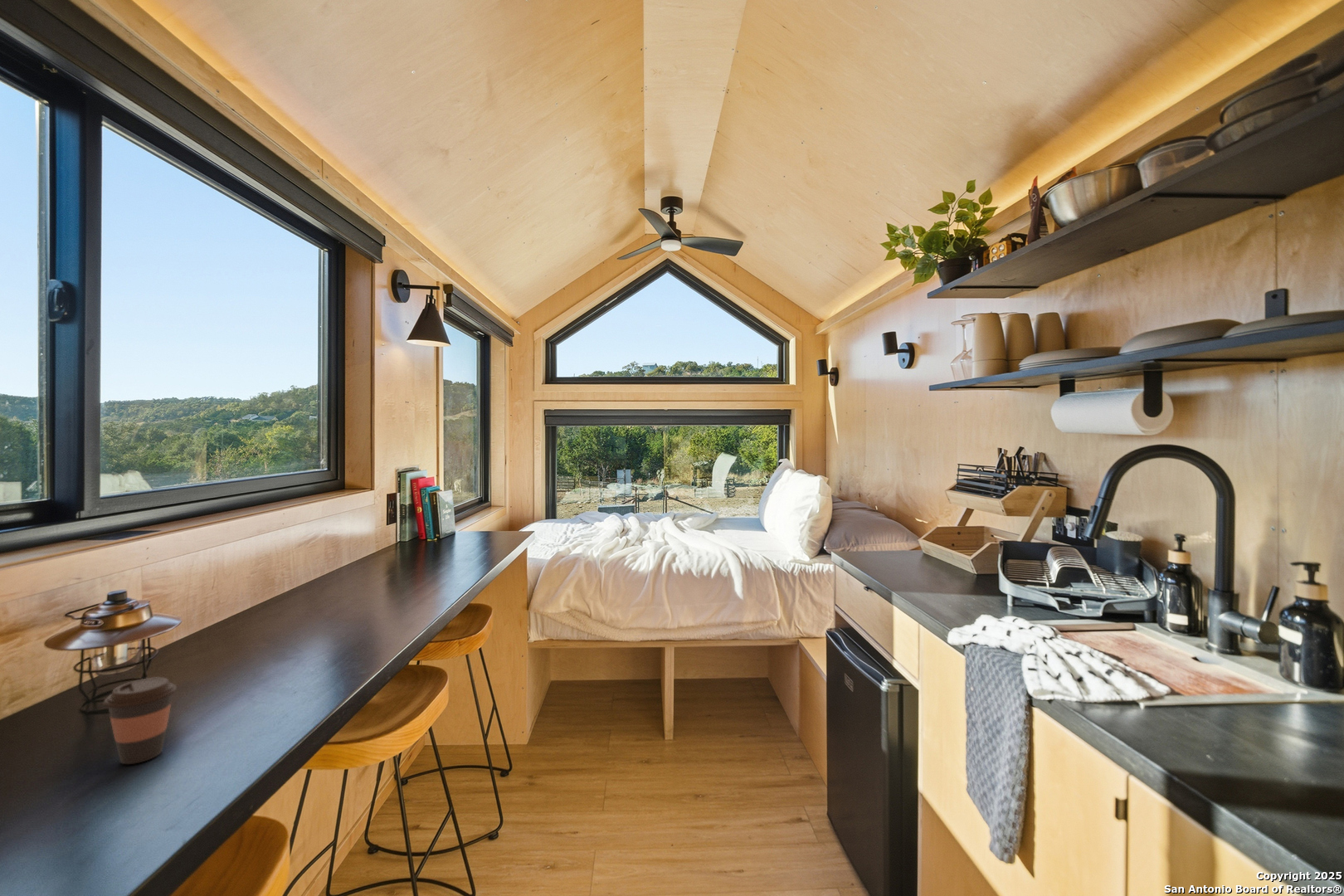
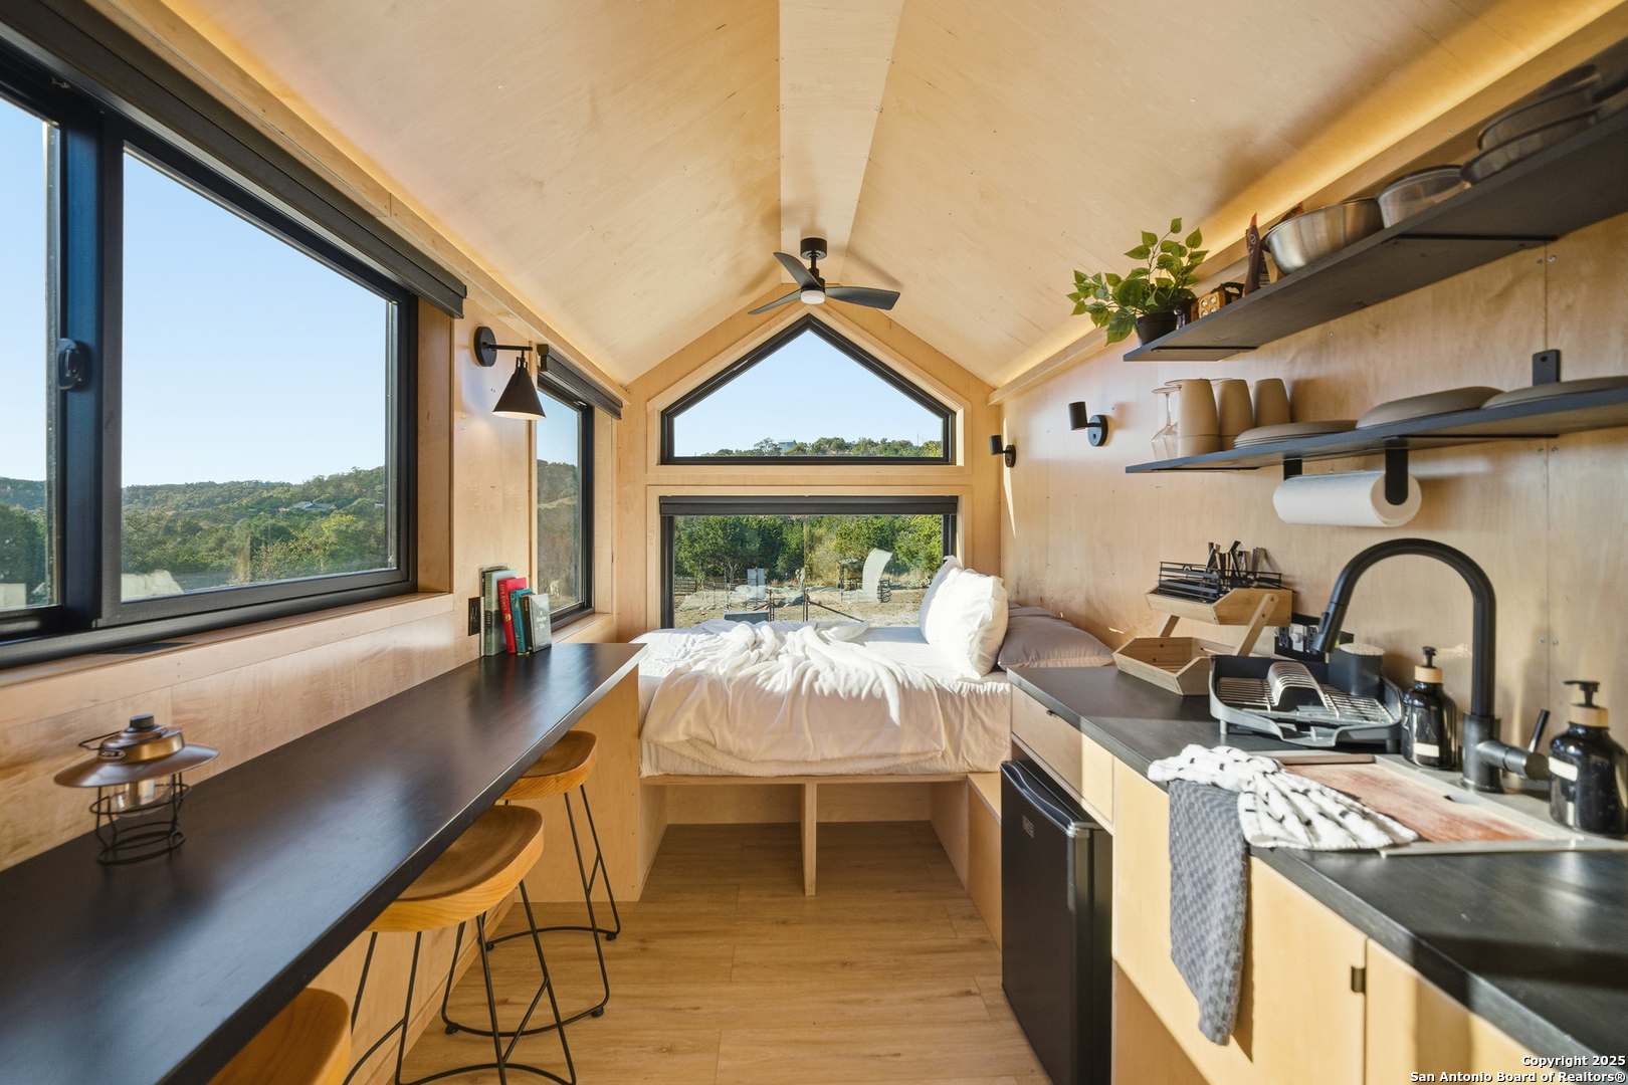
- coffee cup (141, 720)
